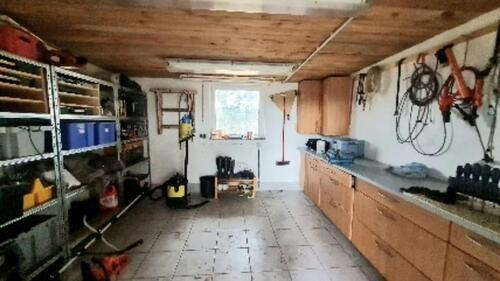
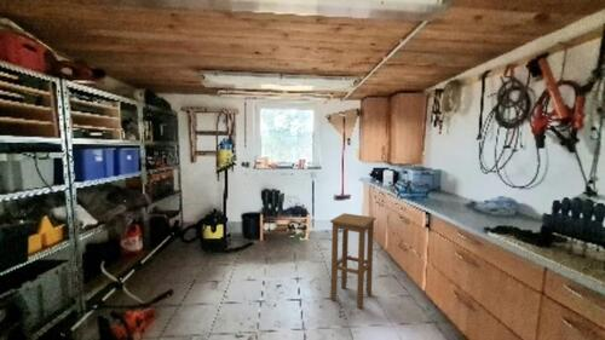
+ stool (352, 258)
